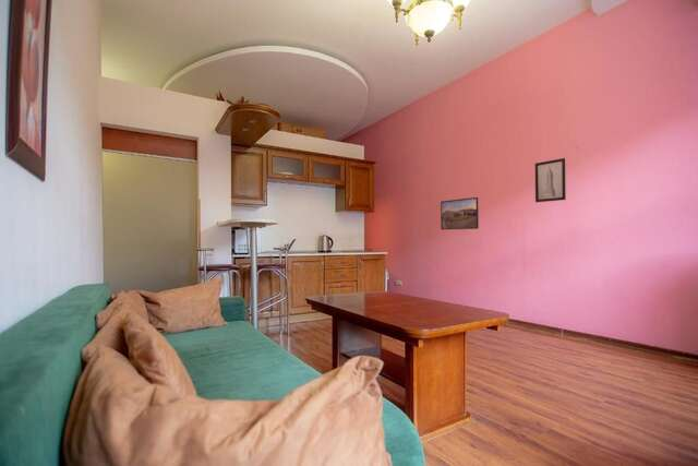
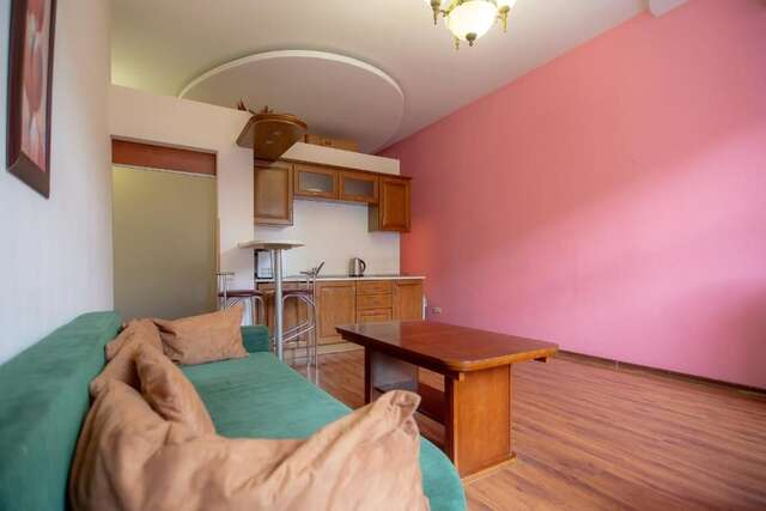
- wall art (550, 180)
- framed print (458, 214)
